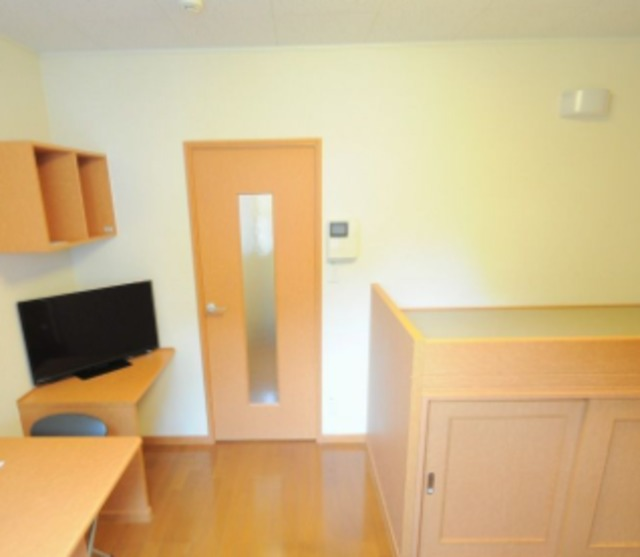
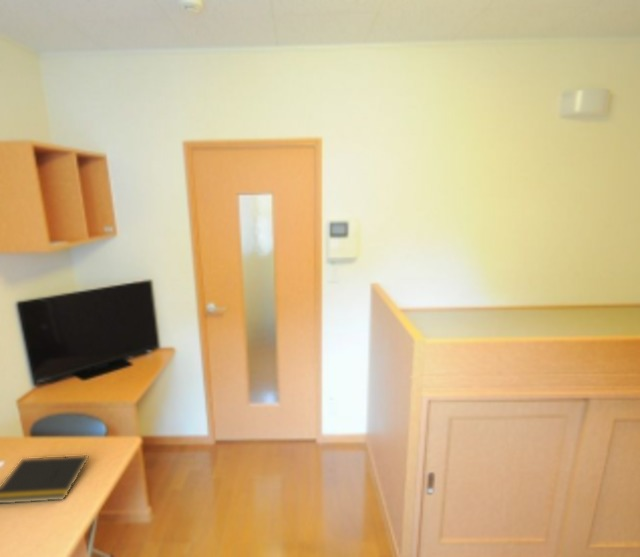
+ notepad (42, 478)
